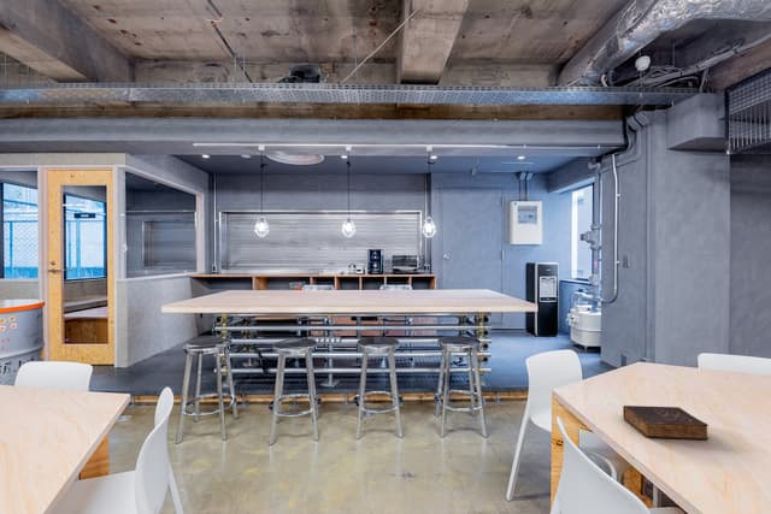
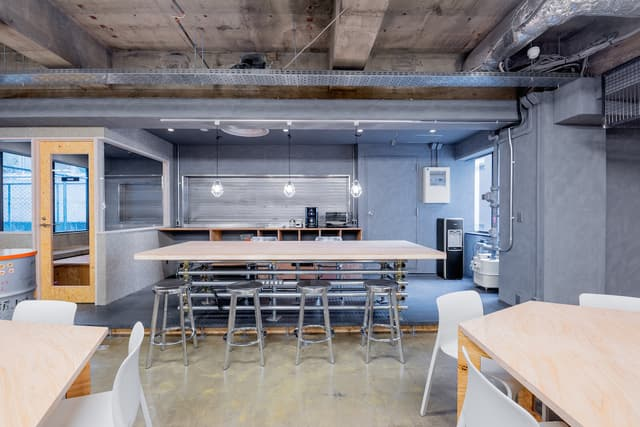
- book (663, 421)
